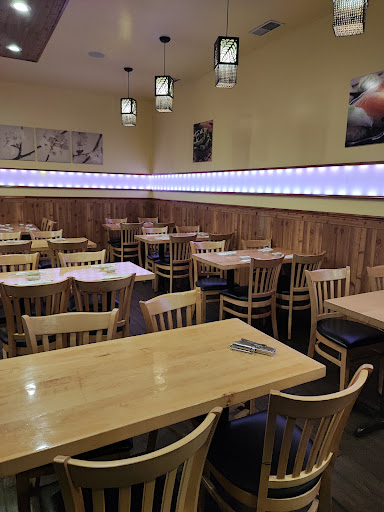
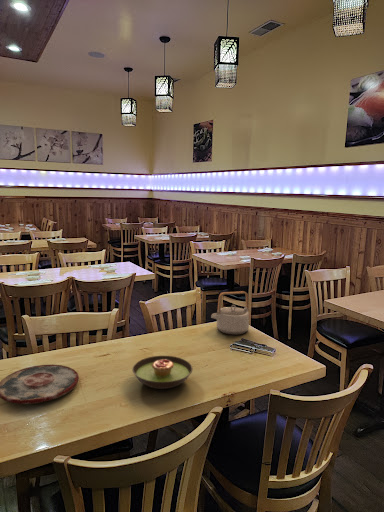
+ soup bowl (162, 372)
+ teapot (230, 311)
+ plate (39, 382)
